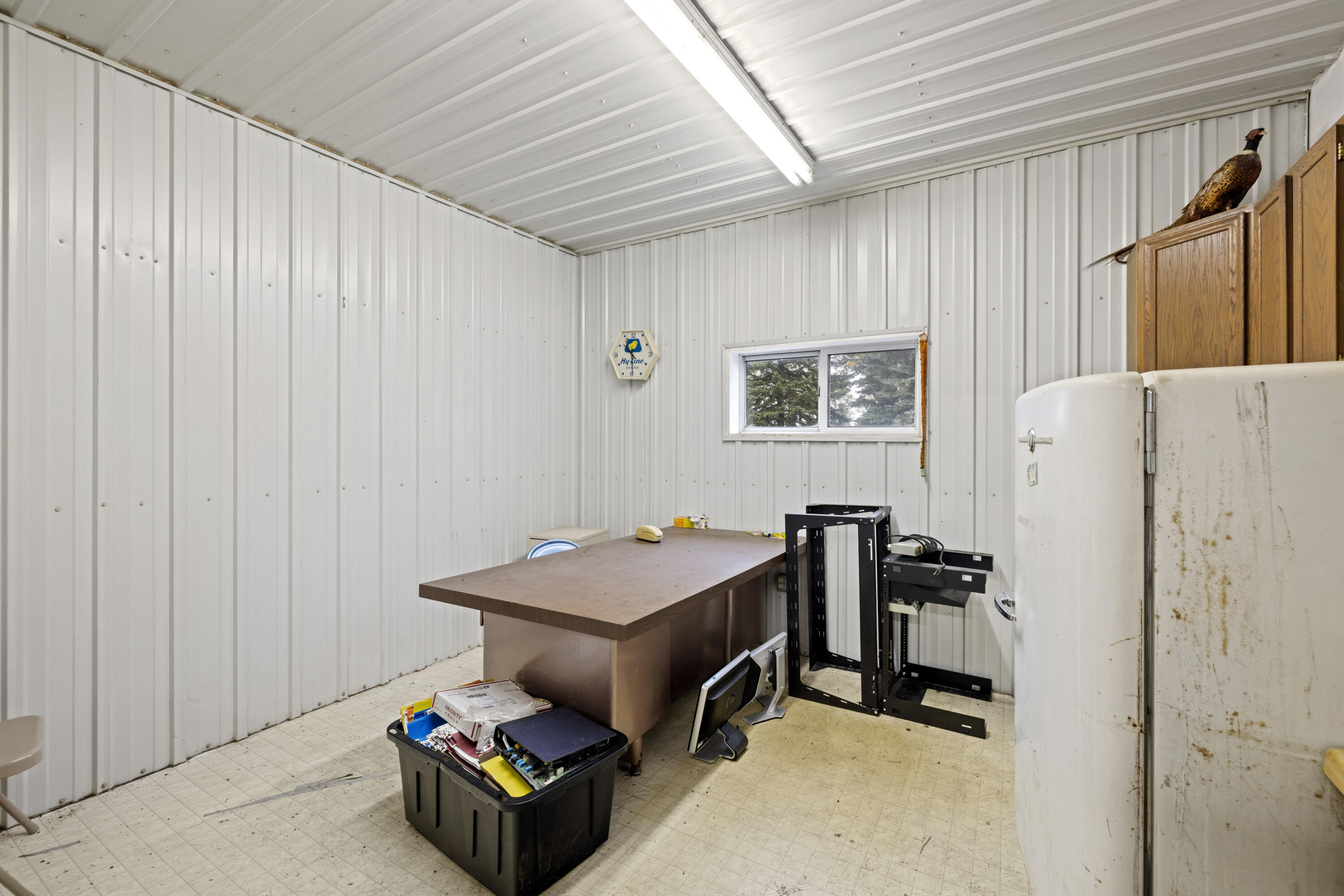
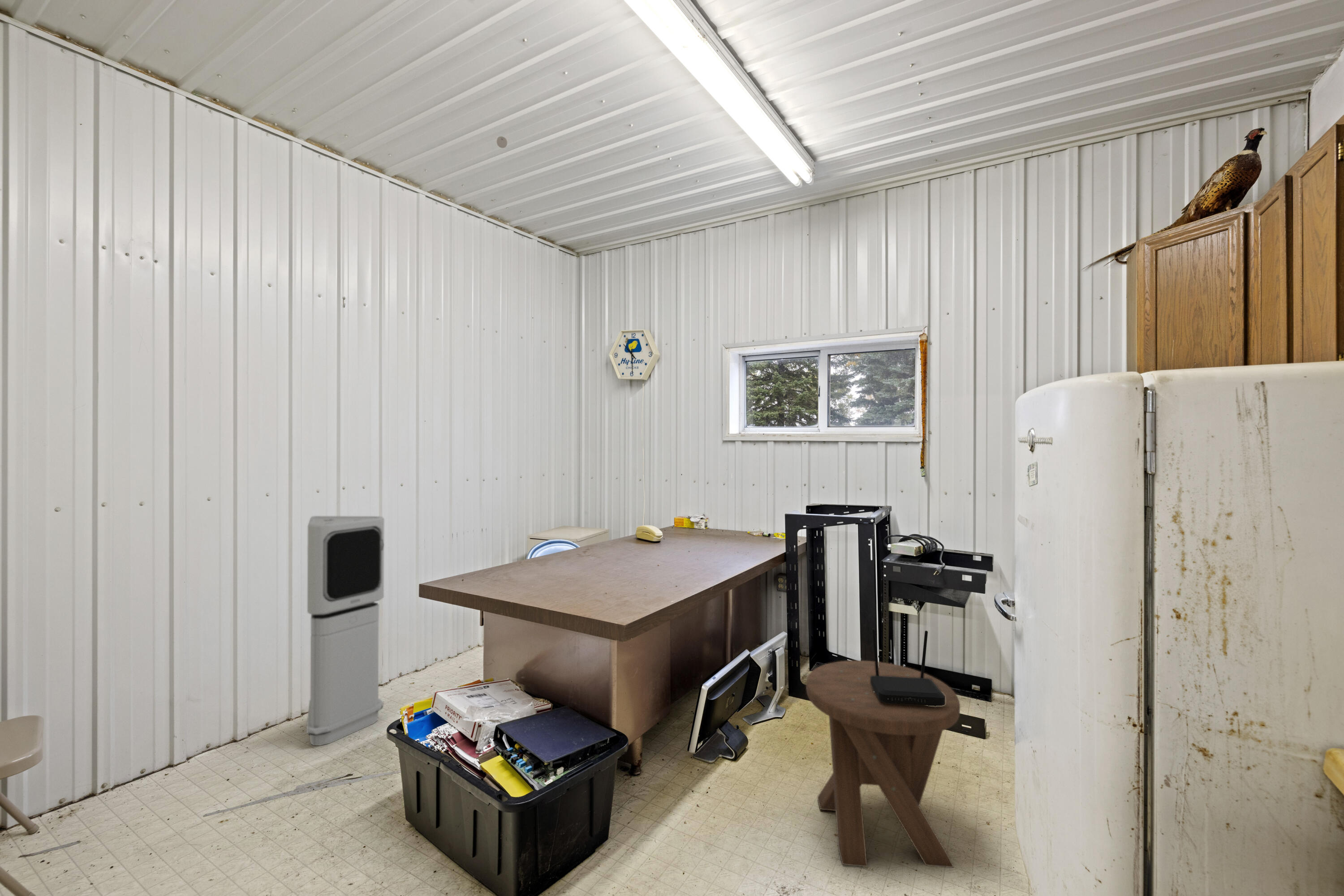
+ music stool (879, 758)
+ wireless router (906, 677)
+ eyeball (502, 142)
+ air purifier (333, 622)
